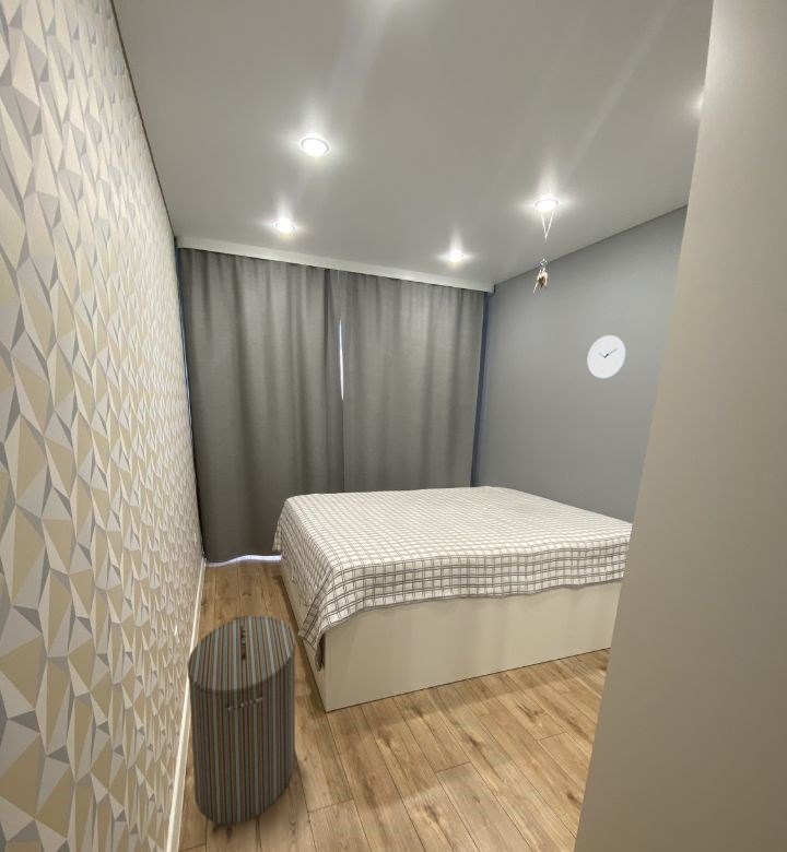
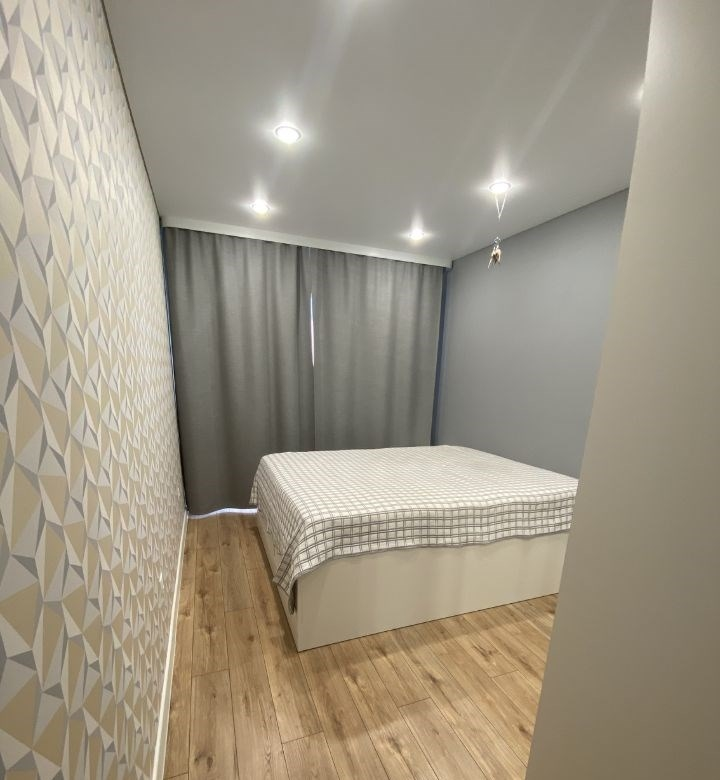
- wall clock (604, 357)
- laundry hamper (245, 700)
